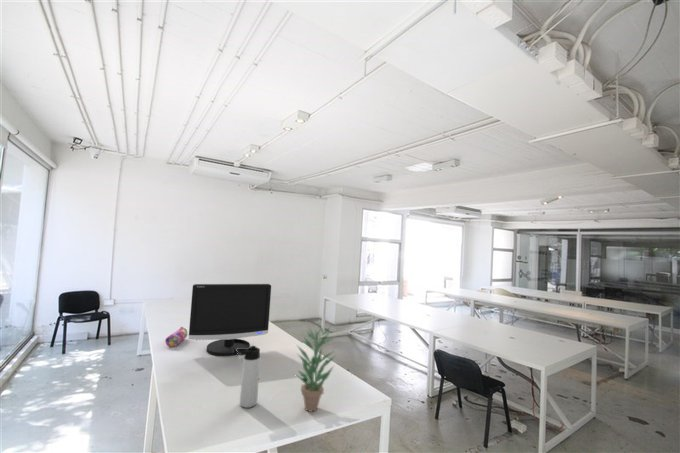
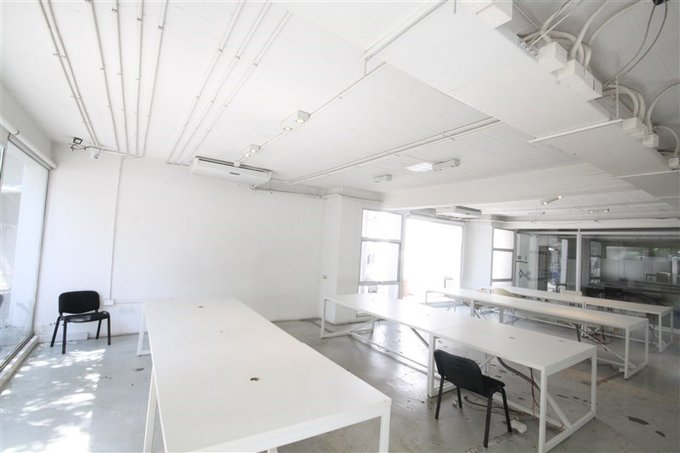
- potted plant (315, 365)
- thermos bottle (246, 376)
- monitor (231, 316)
- pencil case (176, 336)
